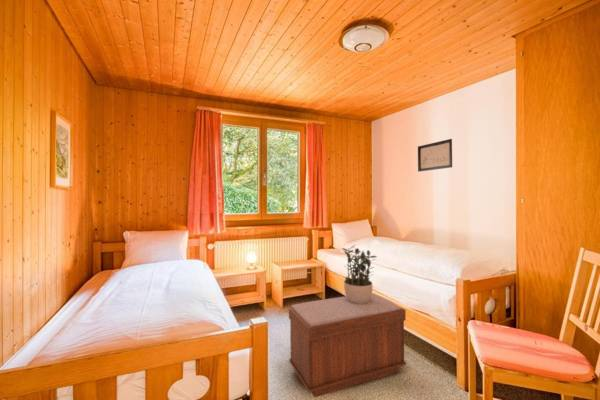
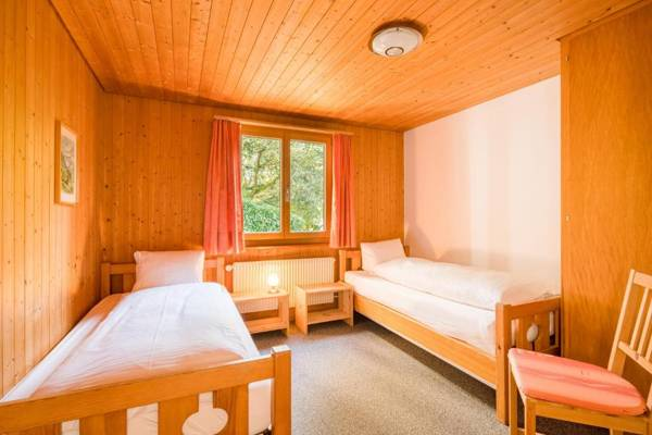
- potted plant (359, 272)
- bench (346, 337)
- wall art (433, 156)
